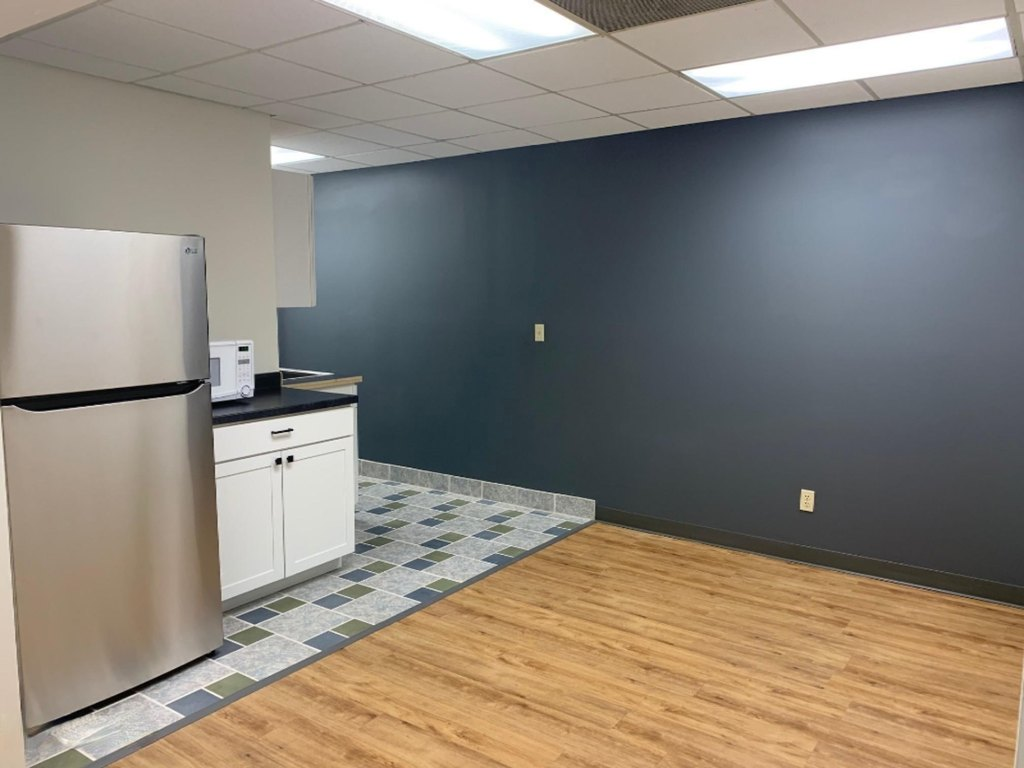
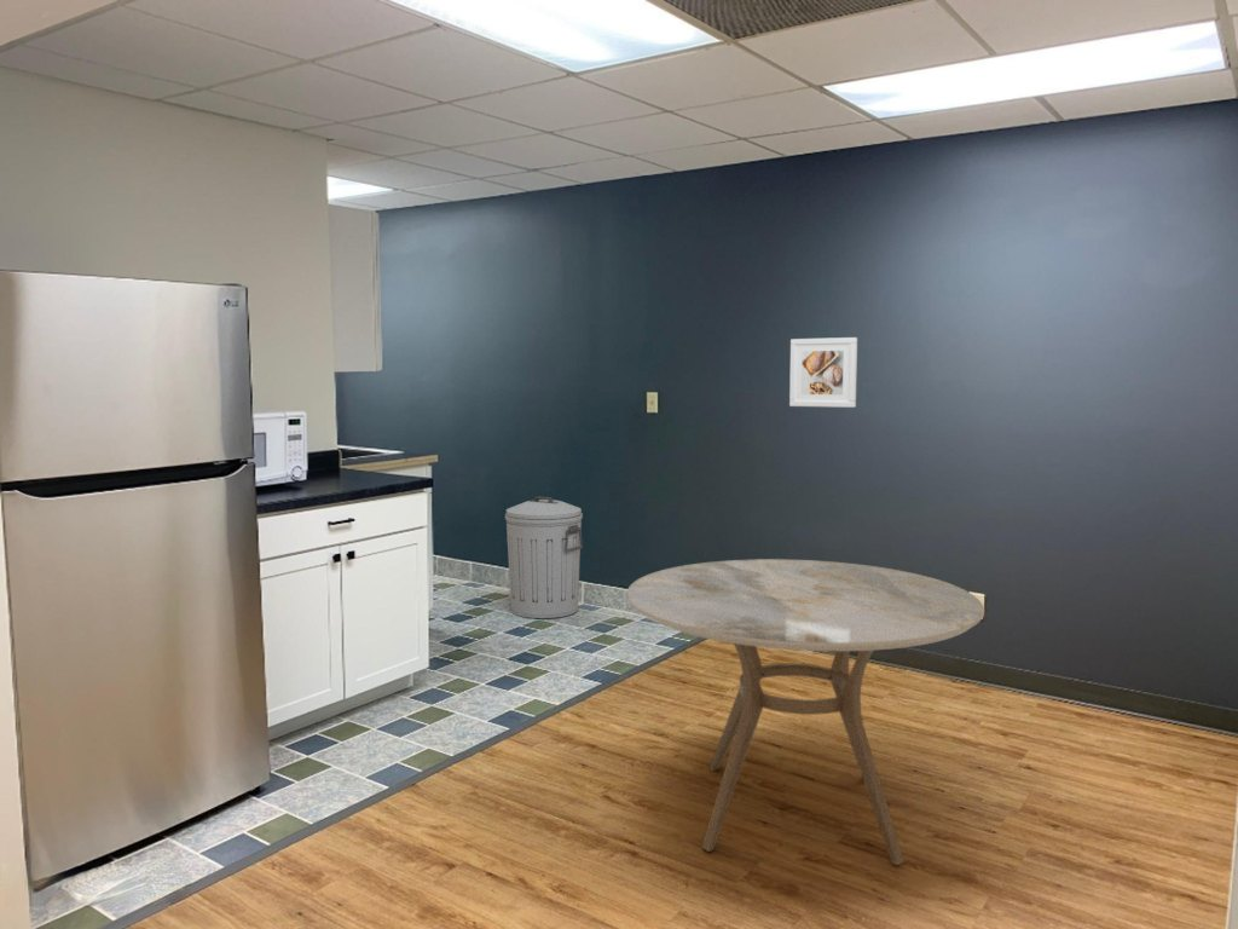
+ dining table (797, 703)
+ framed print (822, 373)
+ trash can (544, 553)
